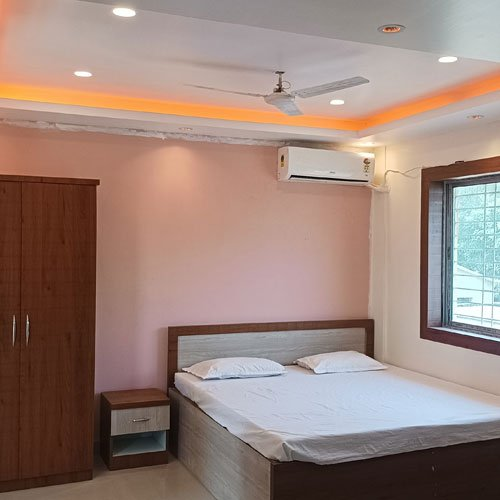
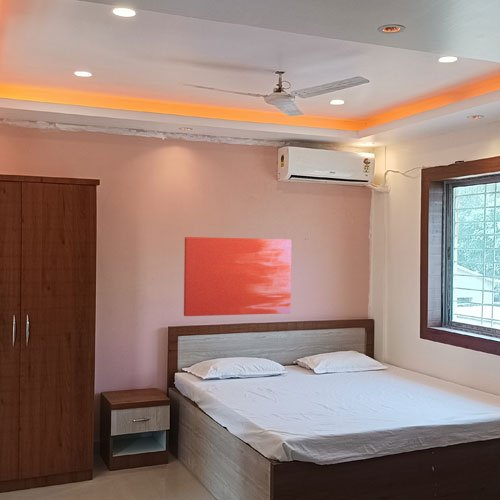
+ wall art (239, 276)
